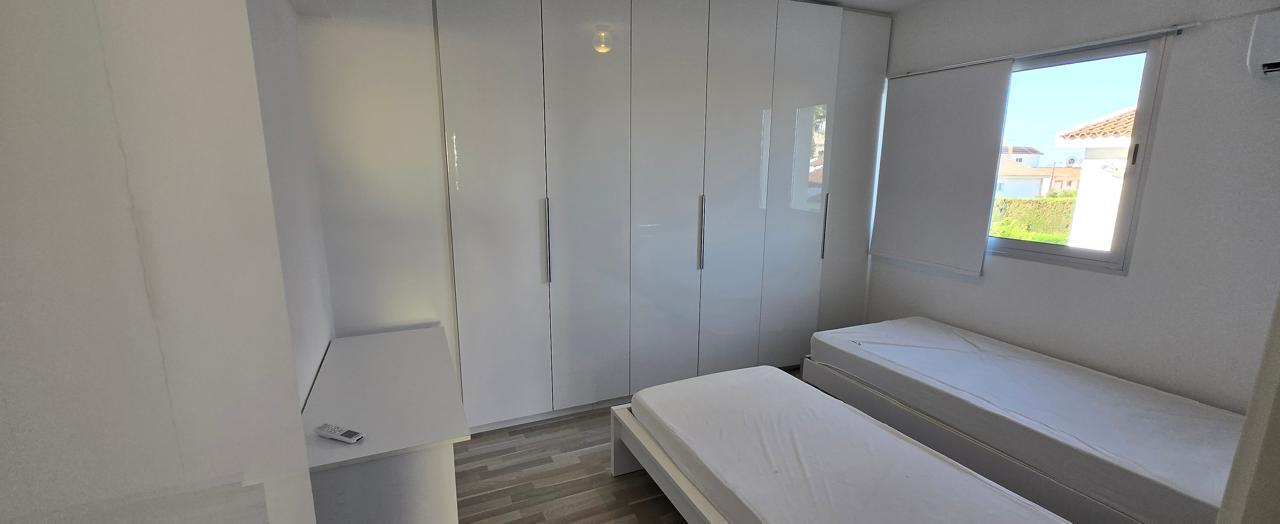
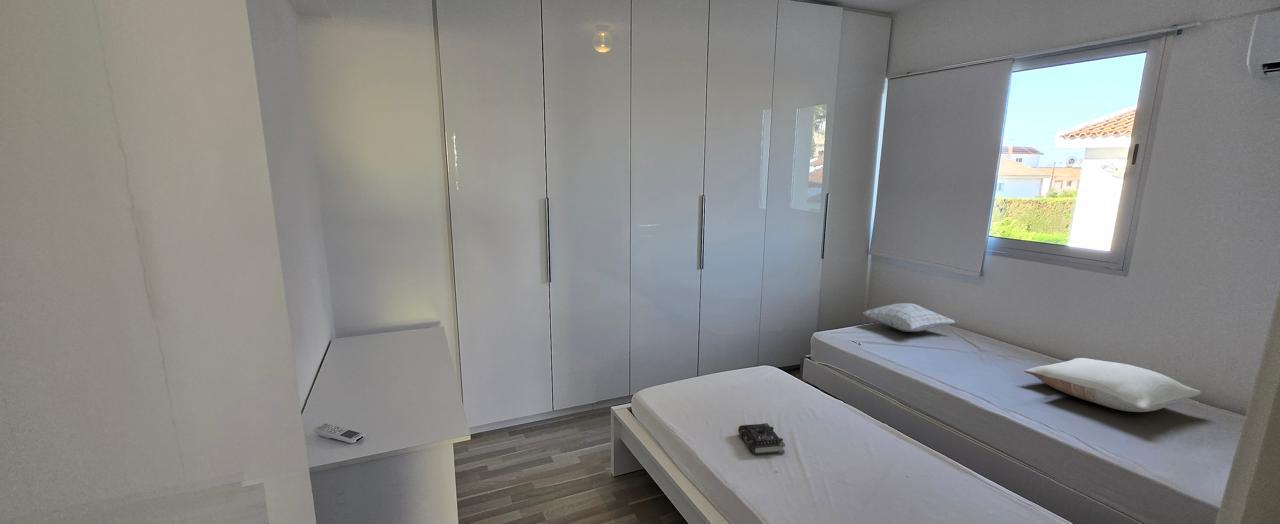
+ pillow (1106, 382)
+ book (760, 437)
+ pillow (906, 316)
